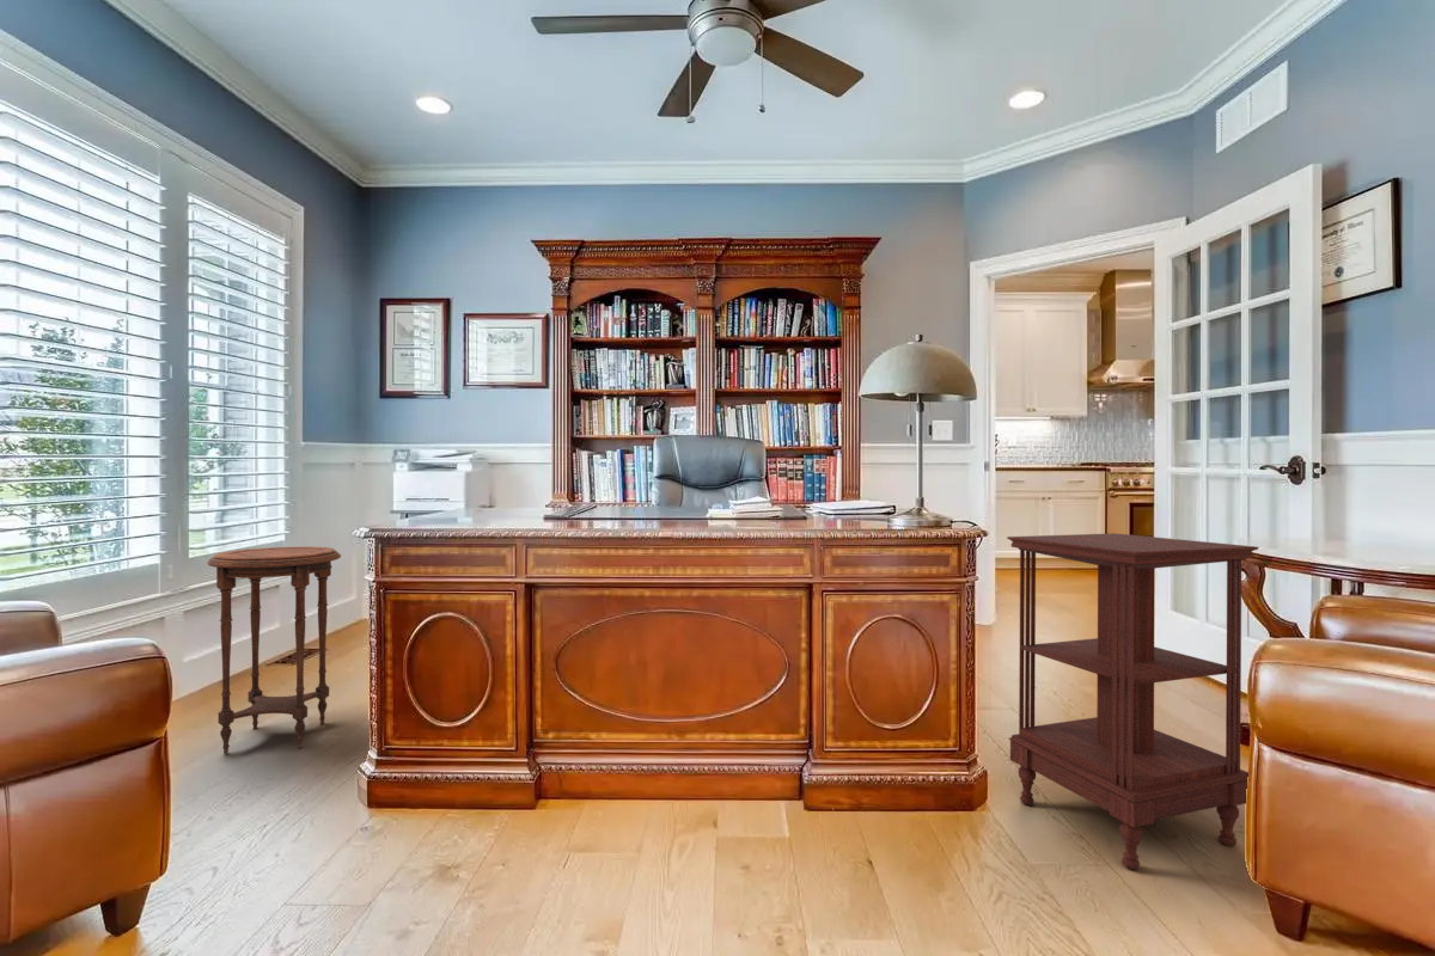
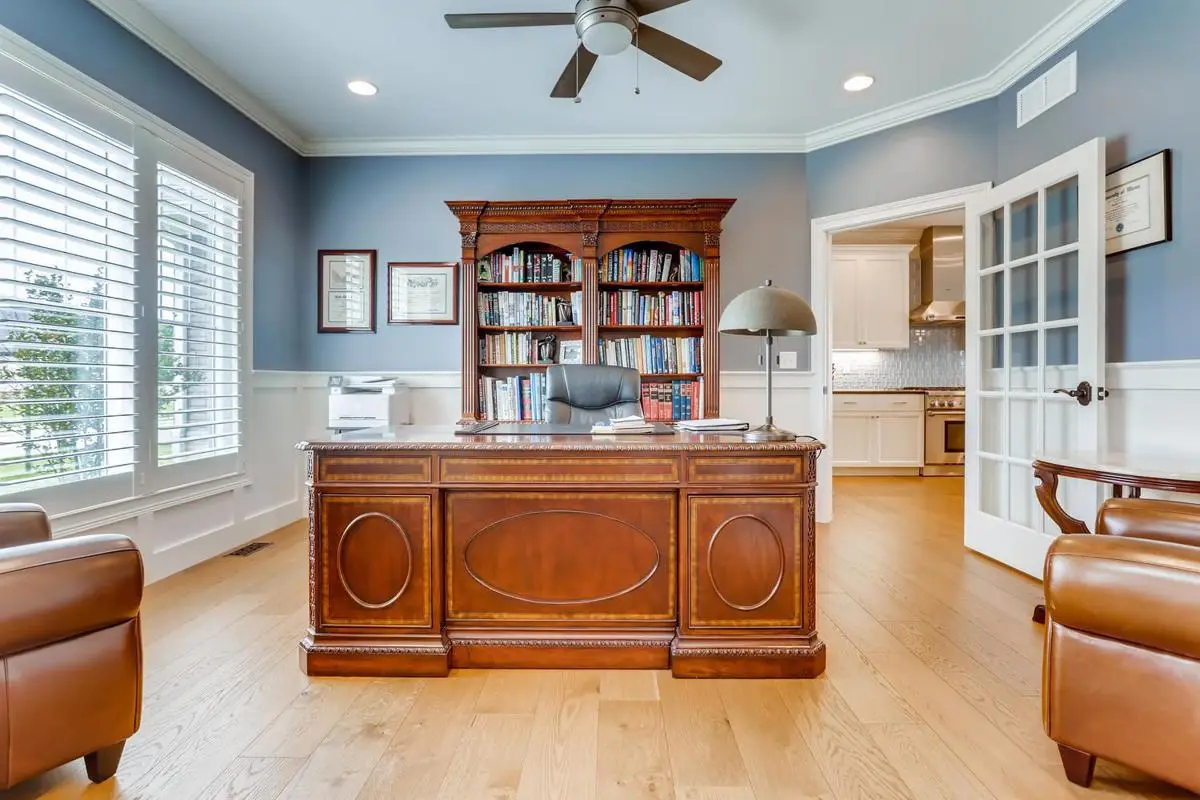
- side table (258, 644)
- side table (1123, 681)
